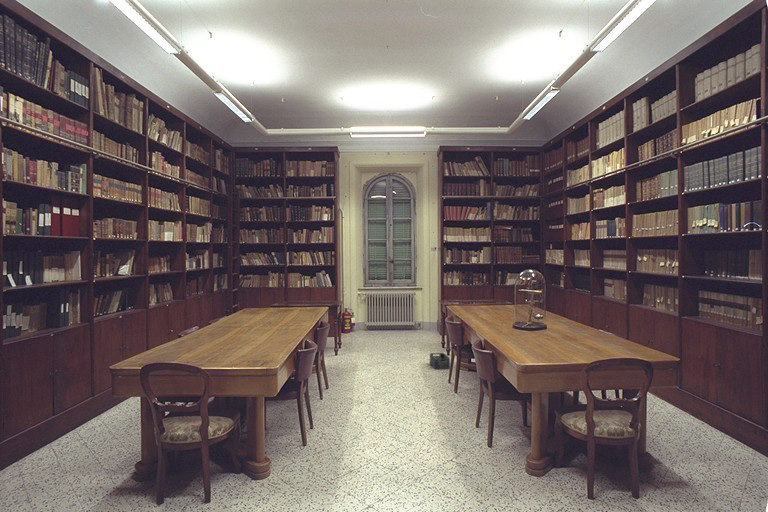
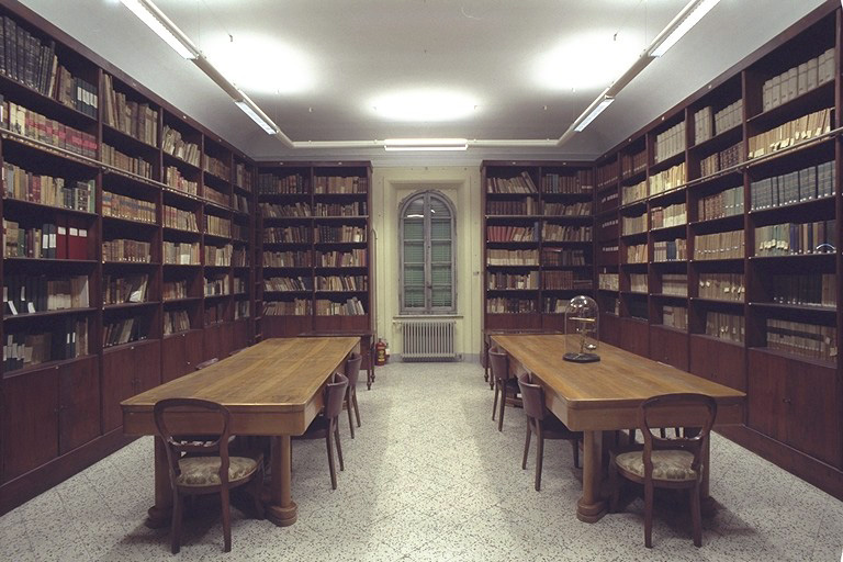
- storage bin (439, 361)
